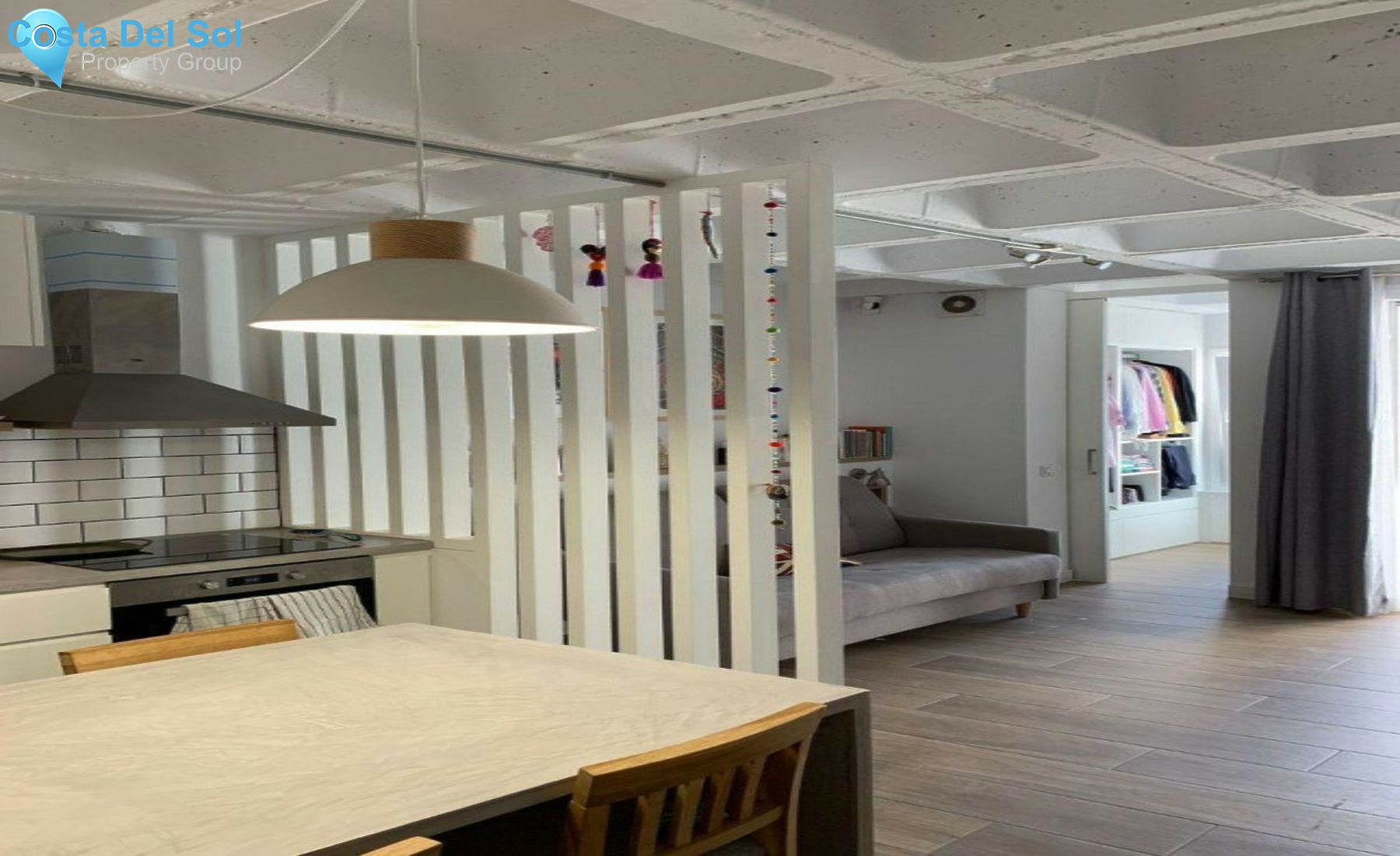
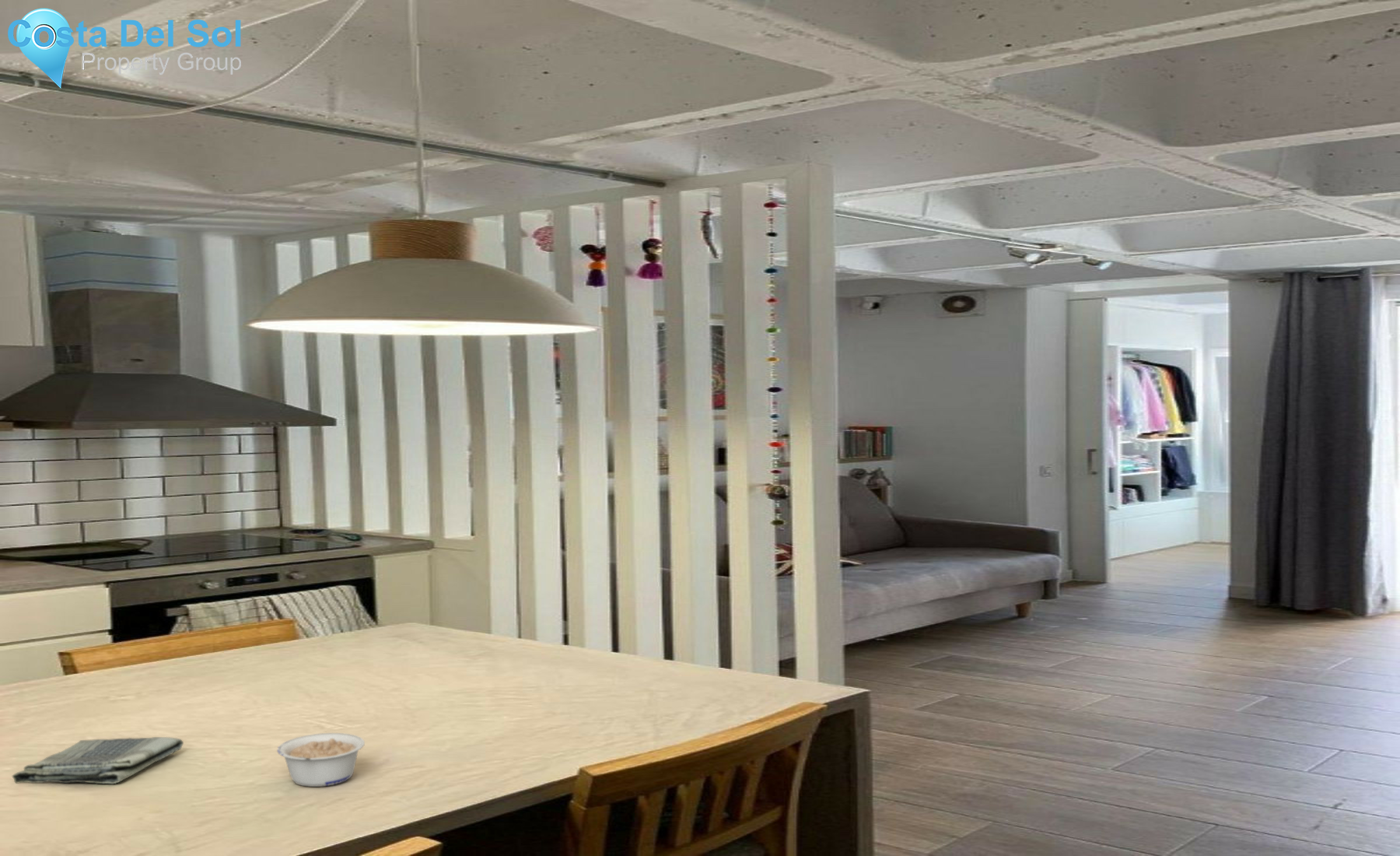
+ dish towel (100, 756)
+ legume (323, 759)
